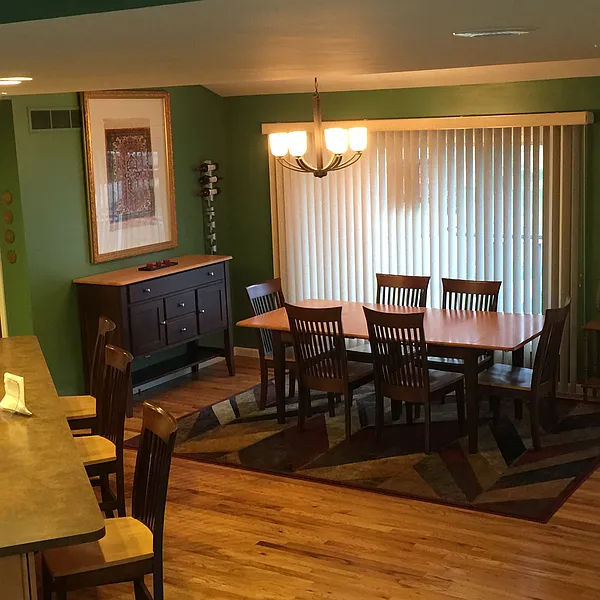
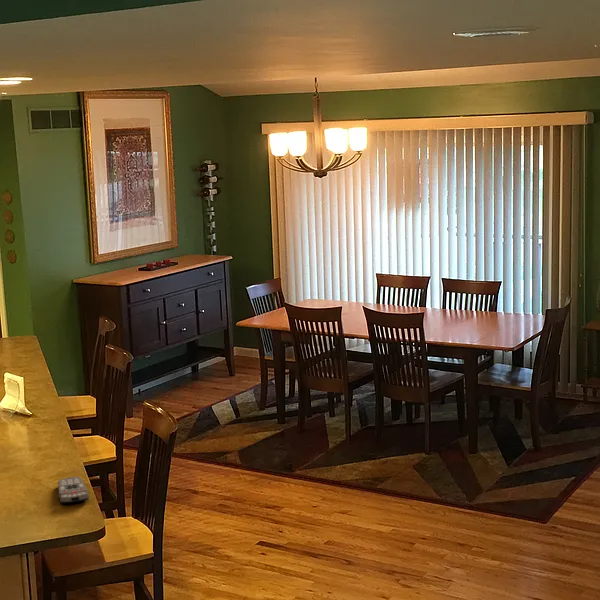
+ remote control (72, 489)
